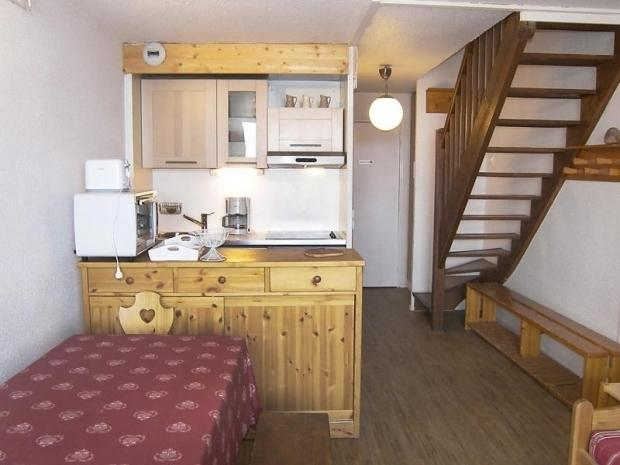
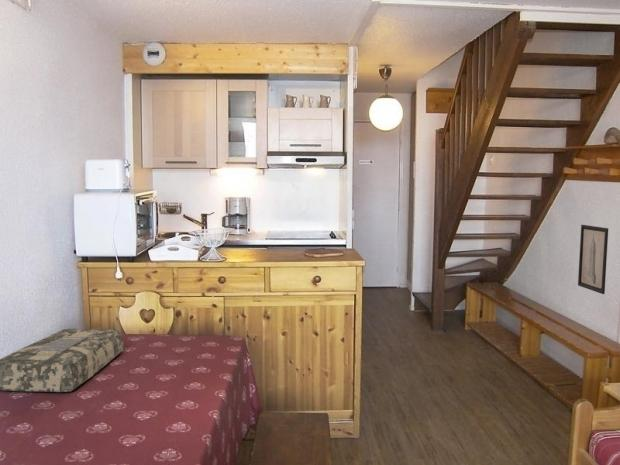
+ cushion (64, 355)
+ wall art (592, 258)
